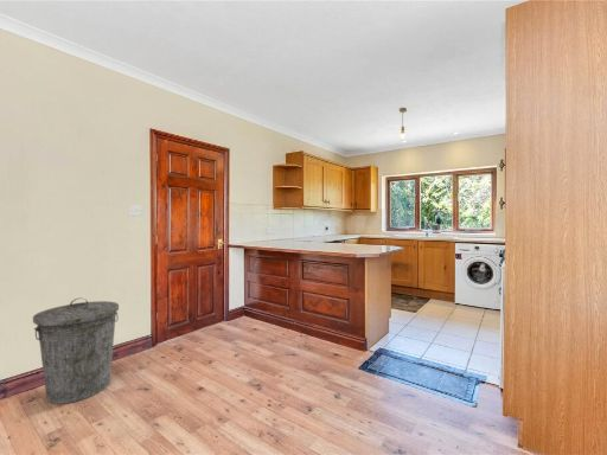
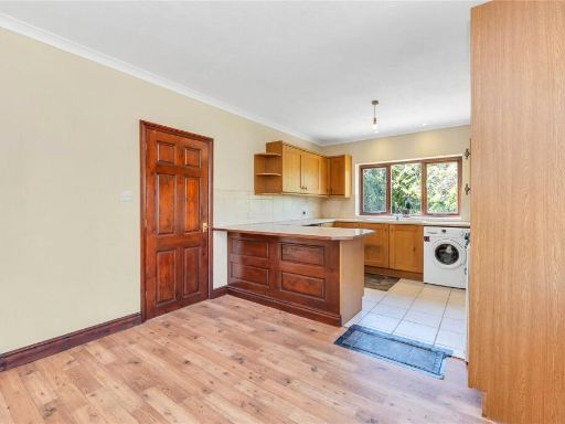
- trash can (78, 342)
